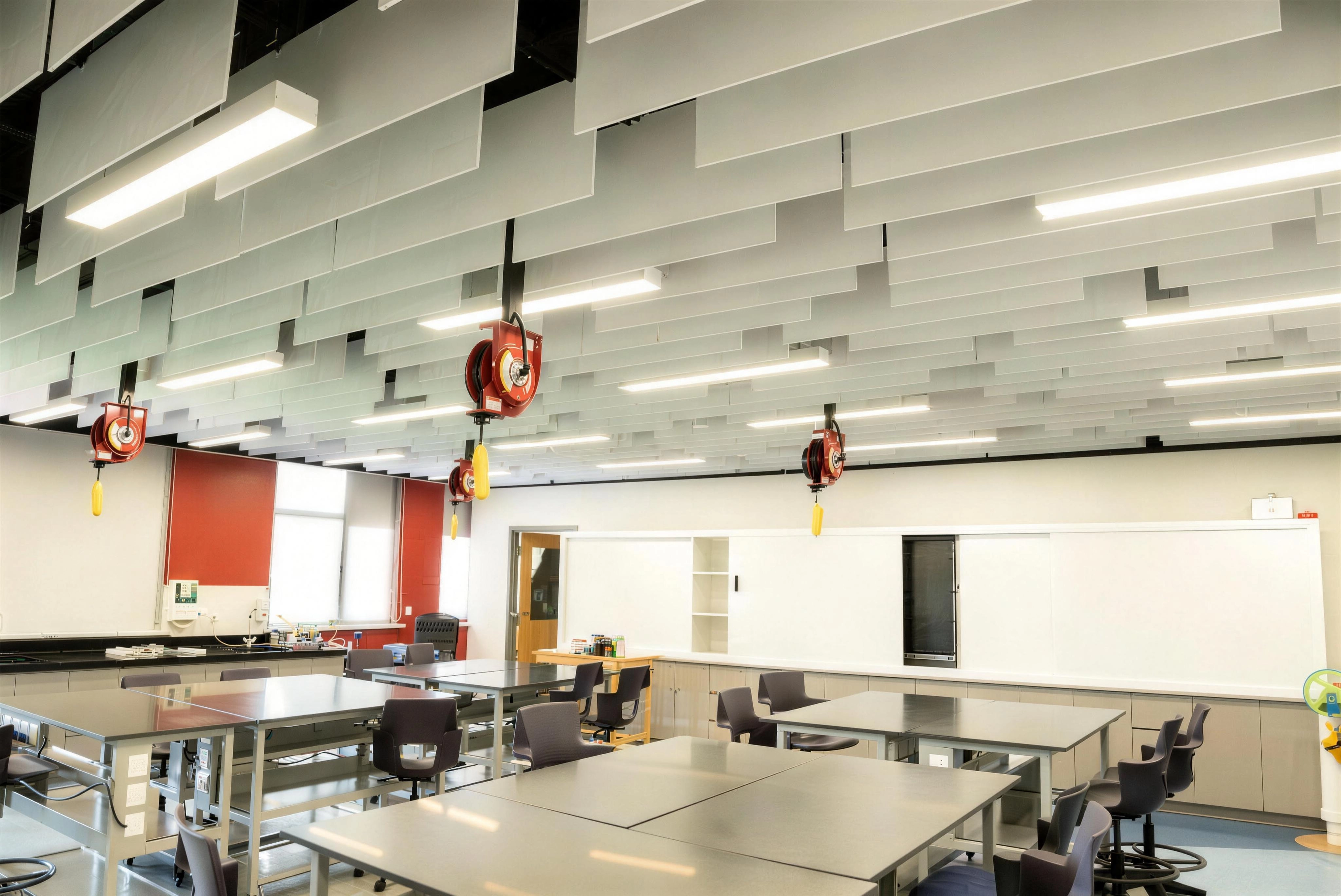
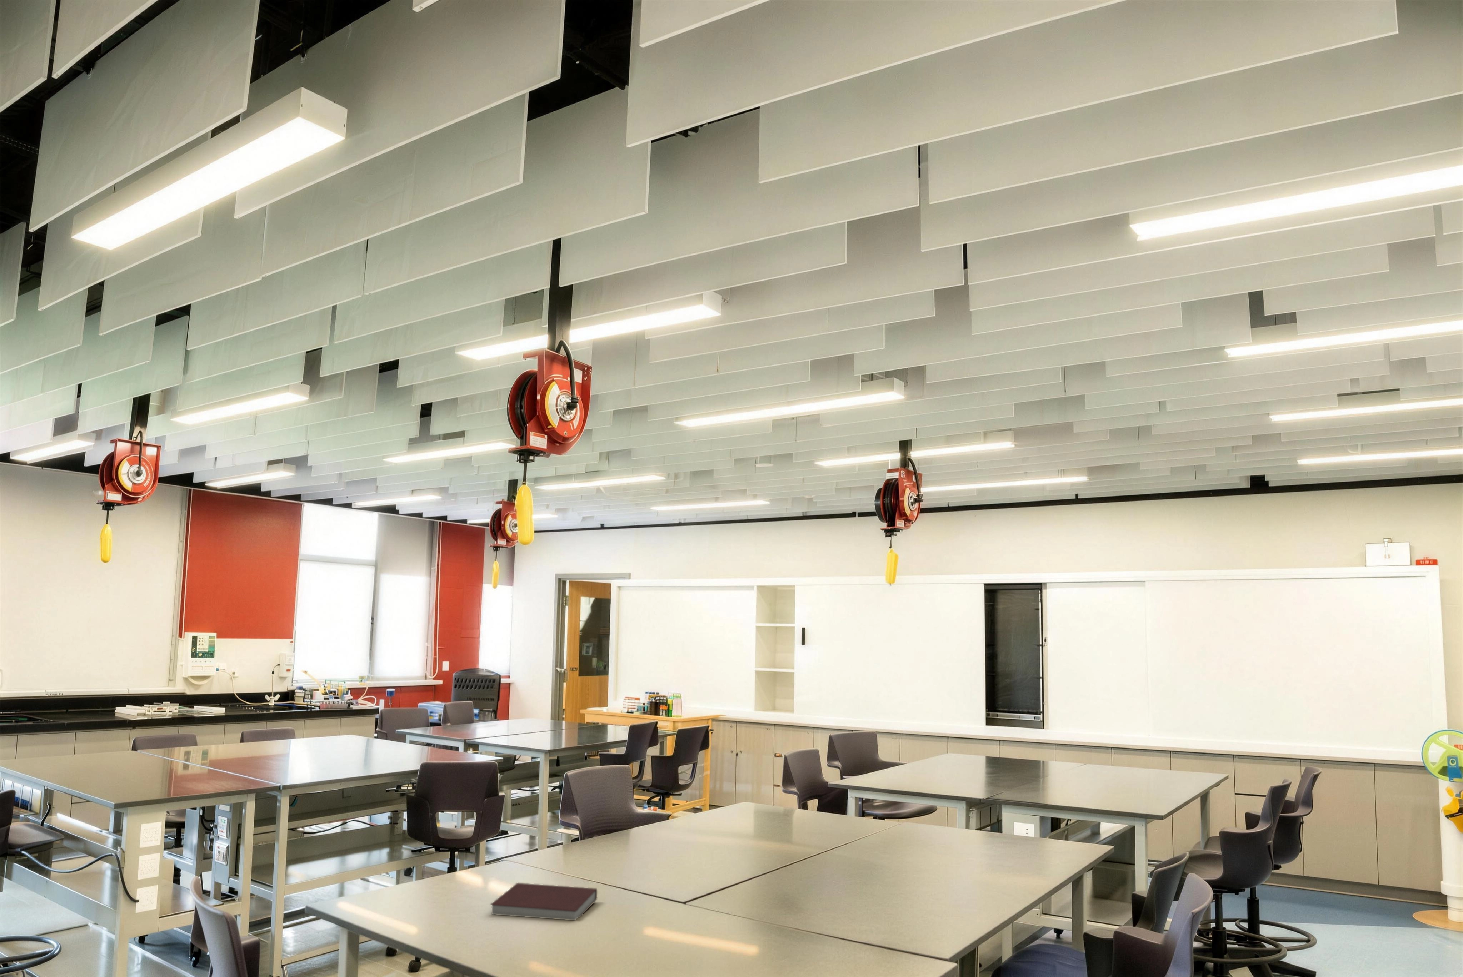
+ notebook (545, 902)
